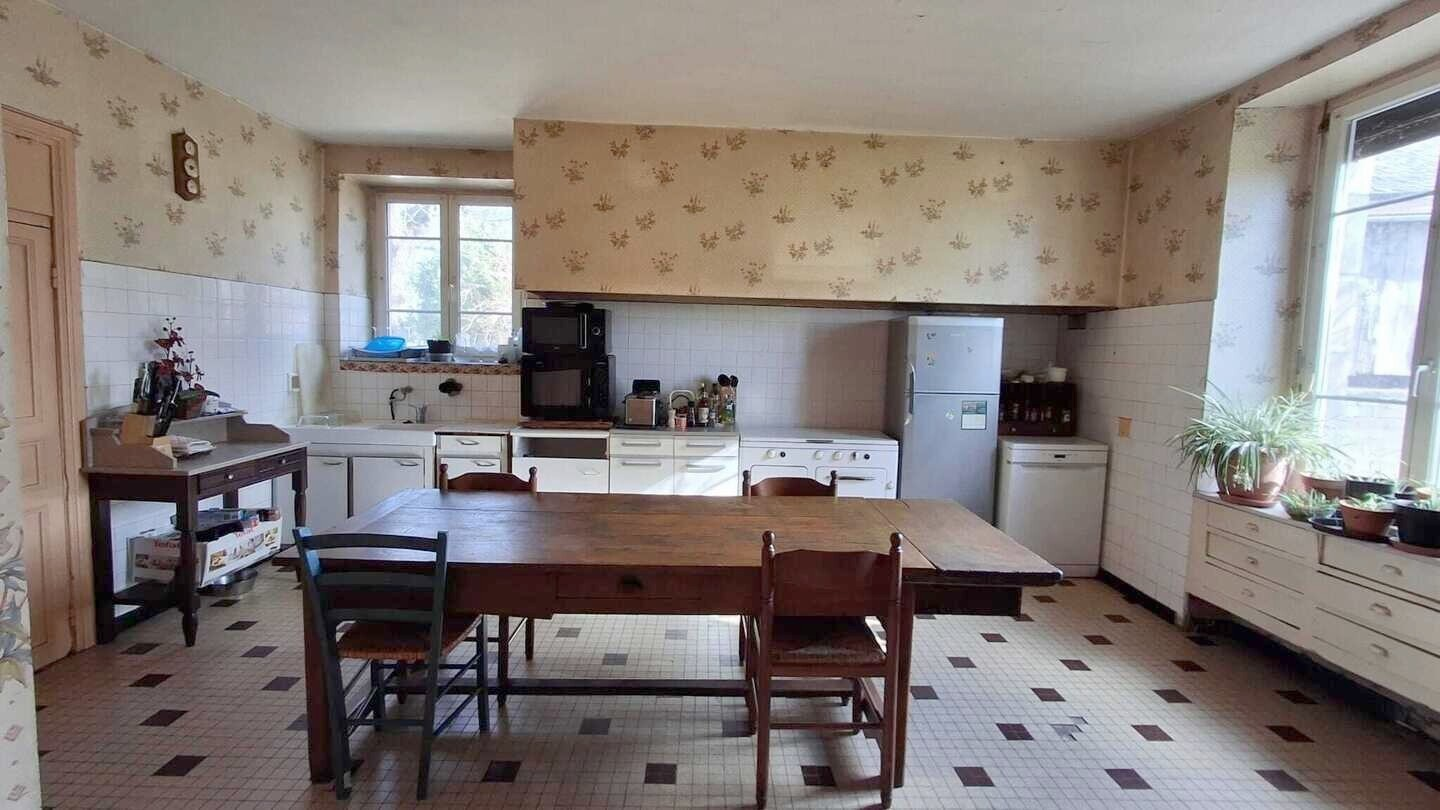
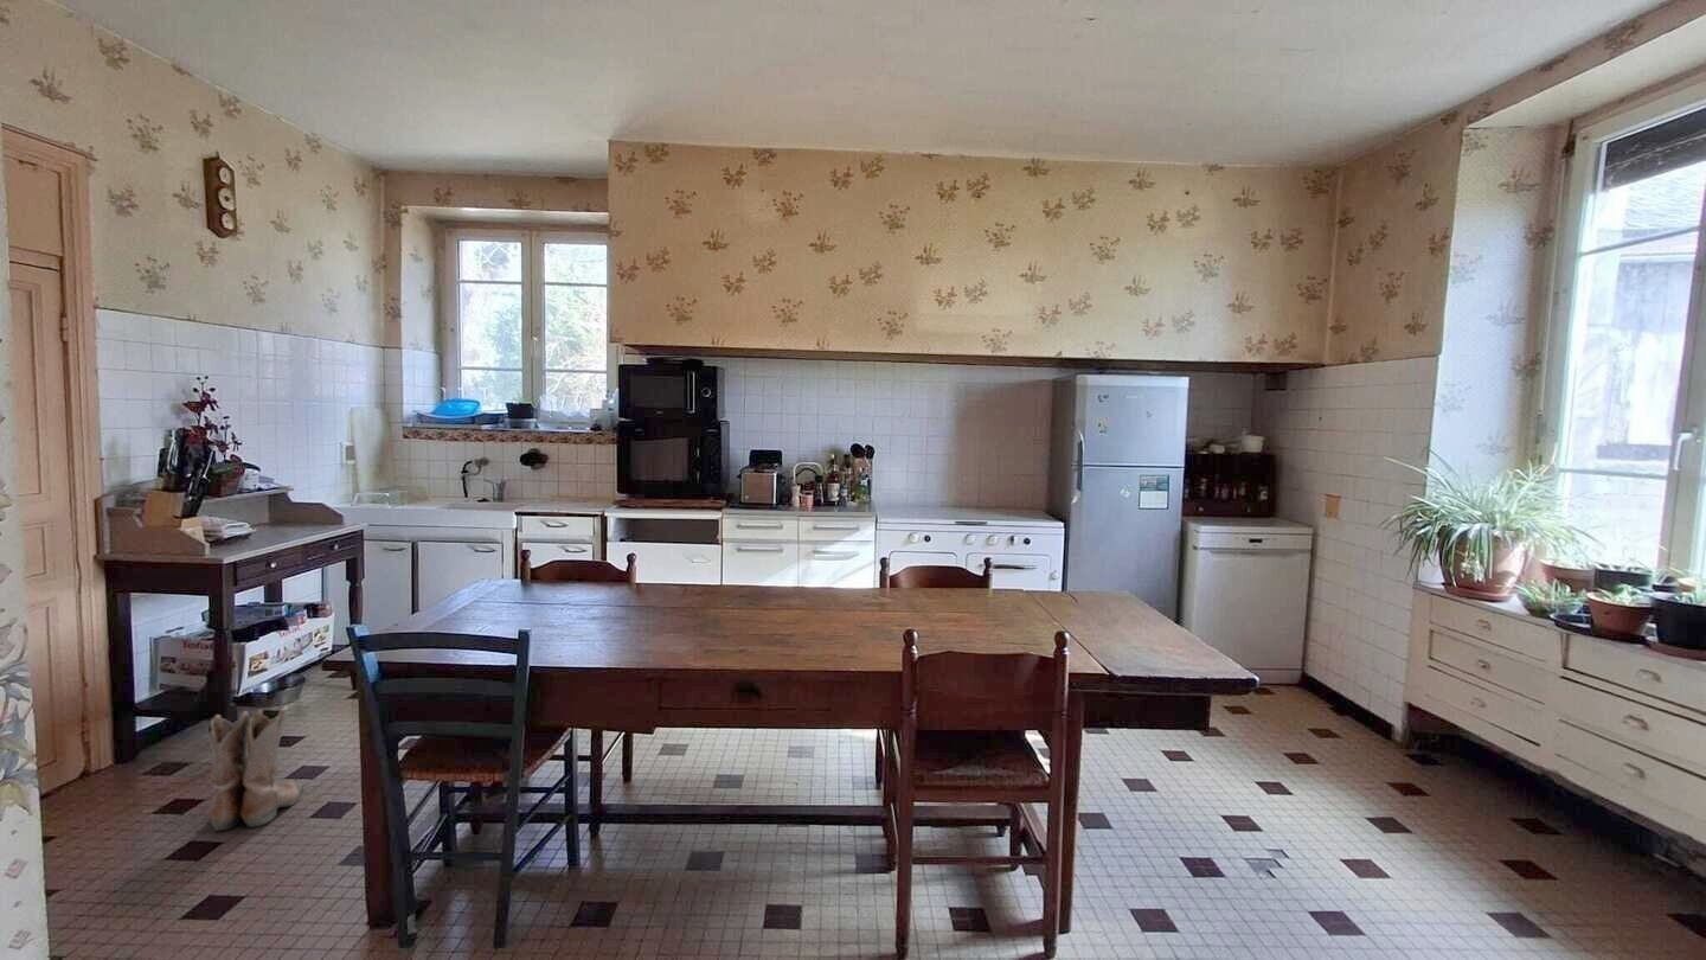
+ boots (255, 757)
